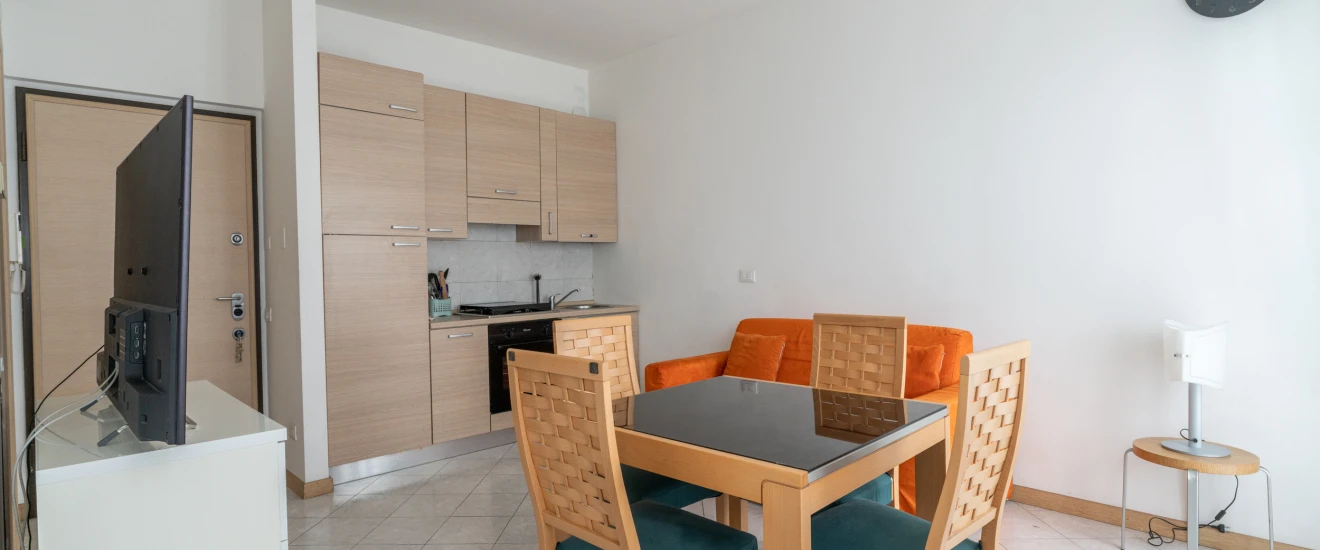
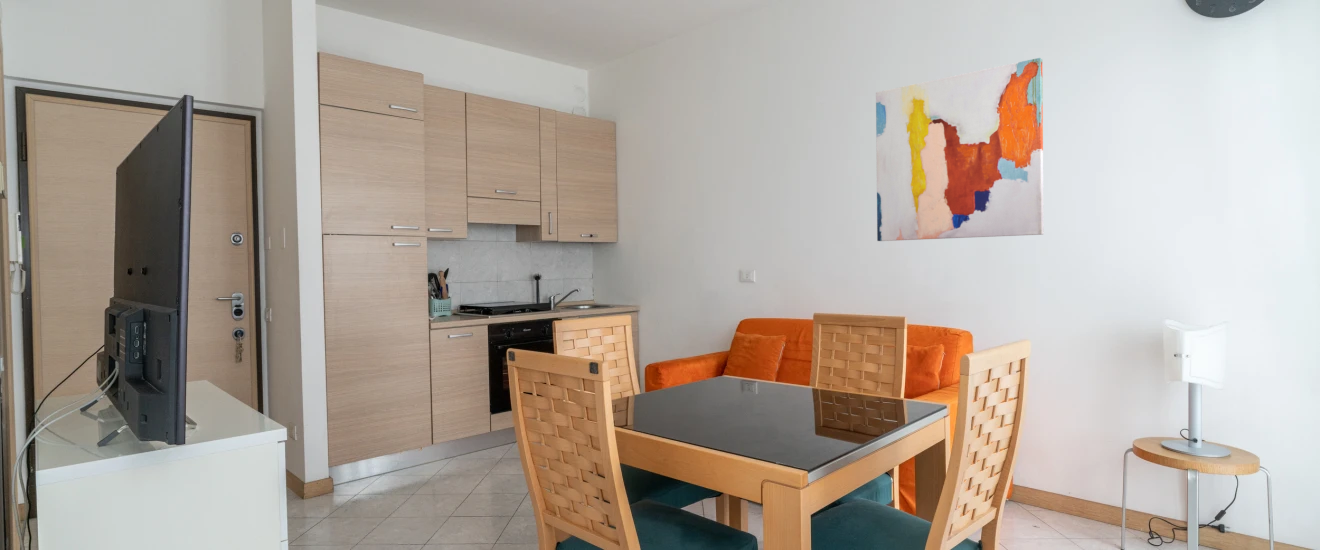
+ wall art (952, 157)
